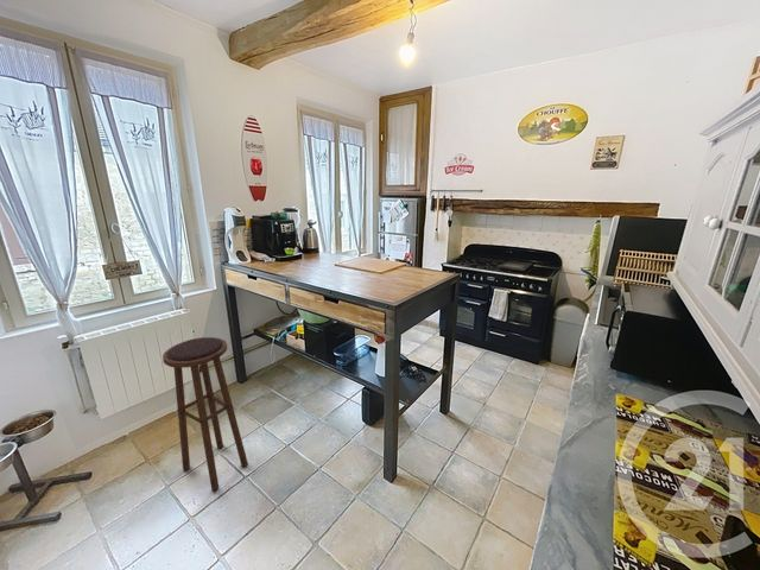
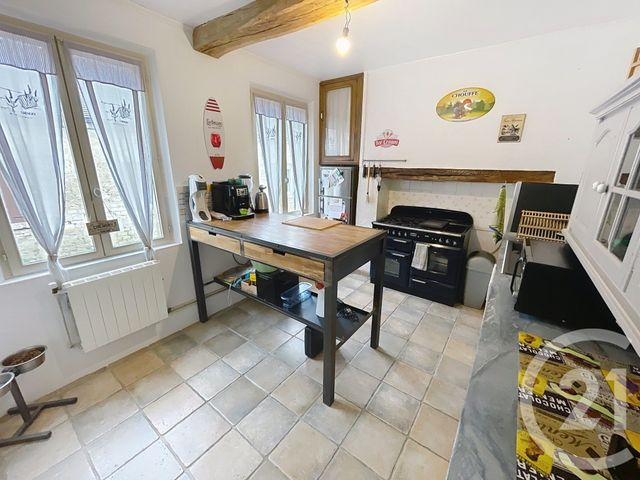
- stool (205, 410)
